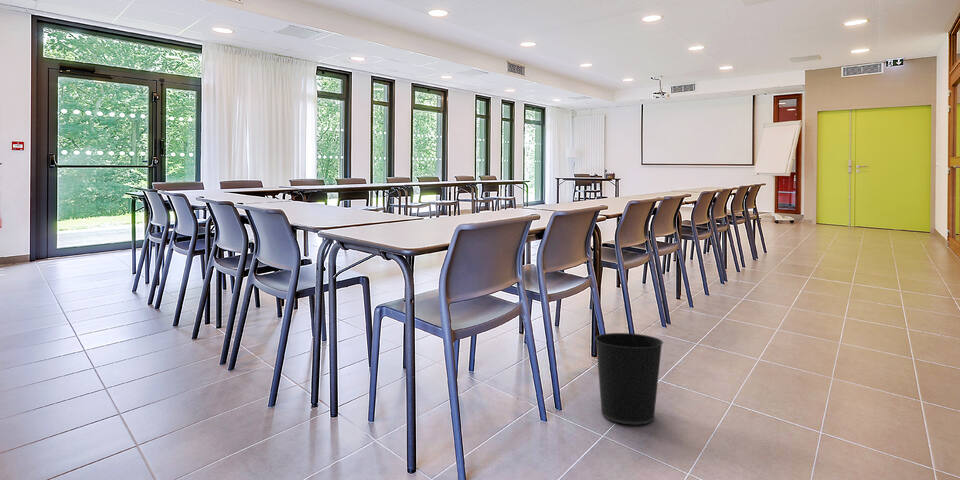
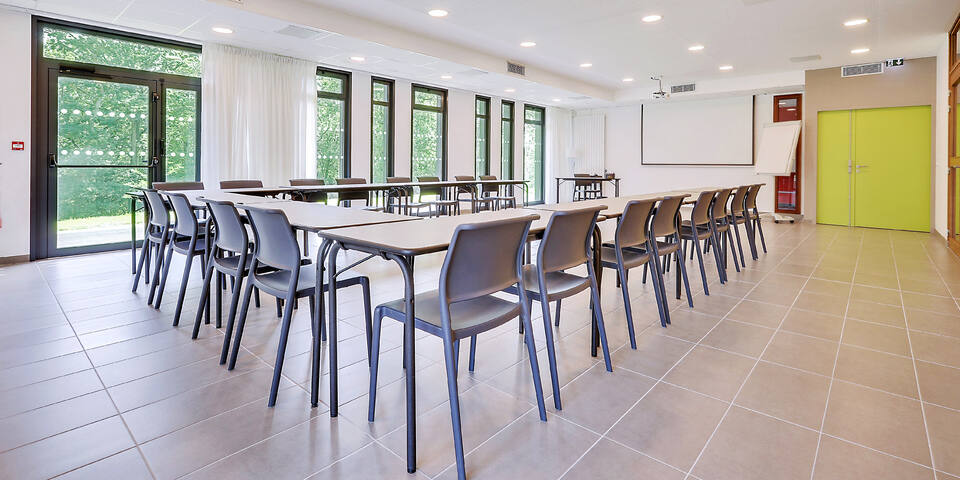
- wastebasket (627, 377)
